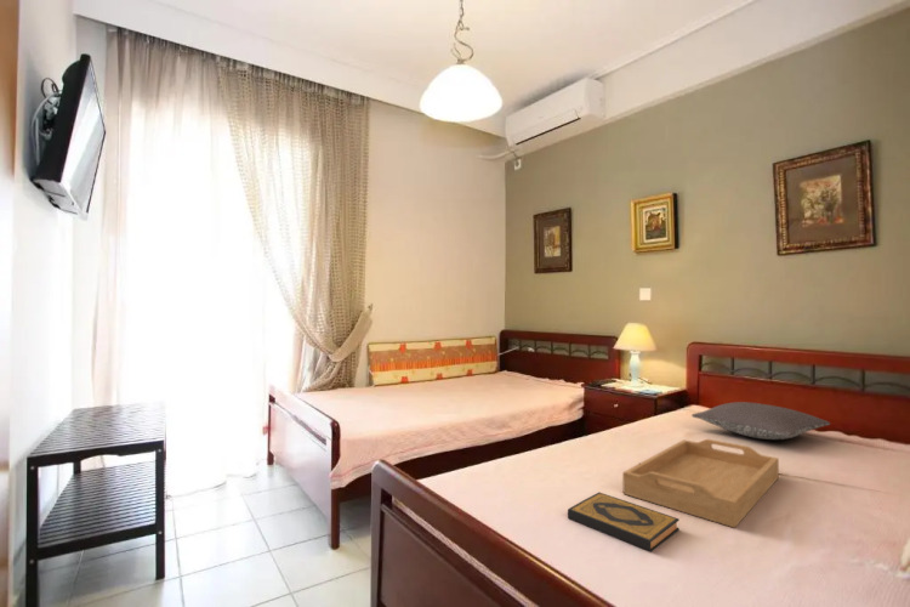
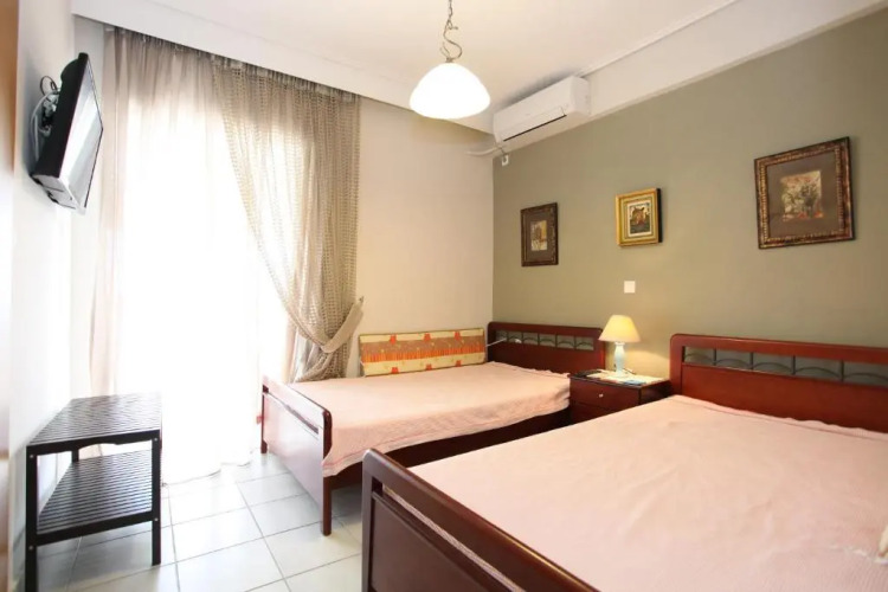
- hardback book (621, 518)
- serving tray (704, 471)
- pillow (758, 419)
